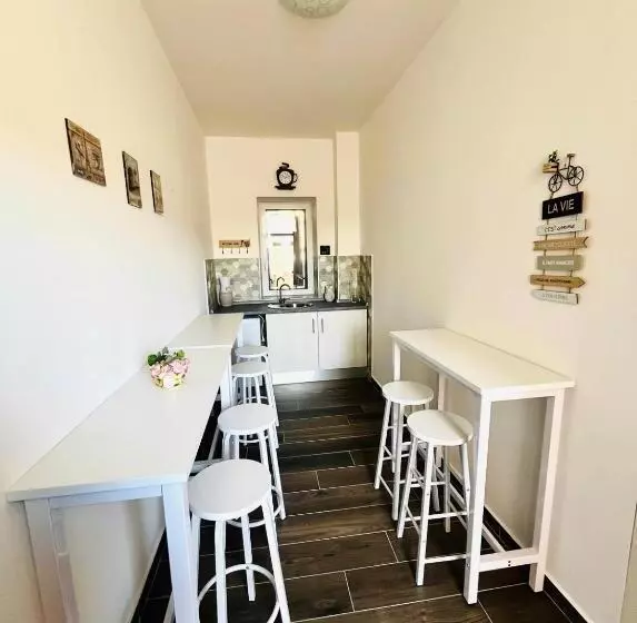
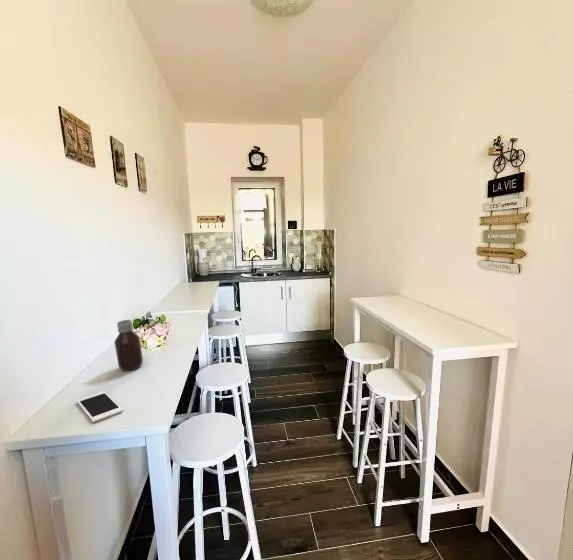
+ cell phone (99, 405)
+ bottle (128, 344)
